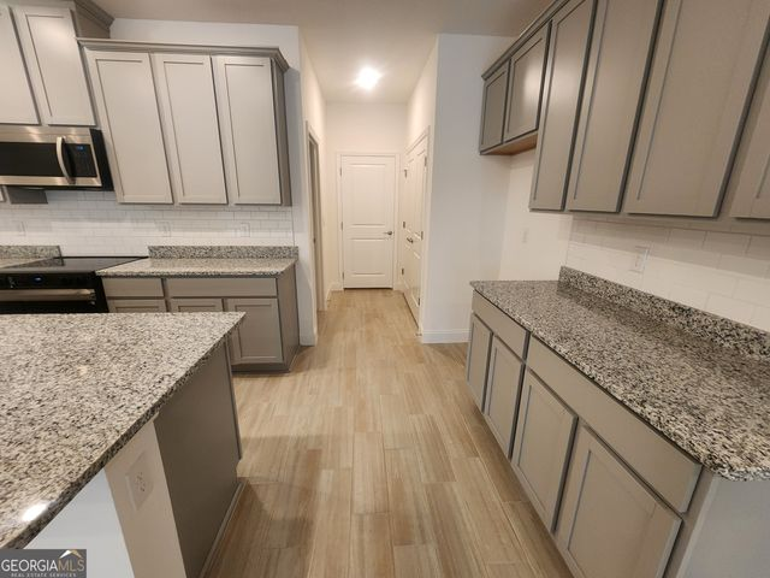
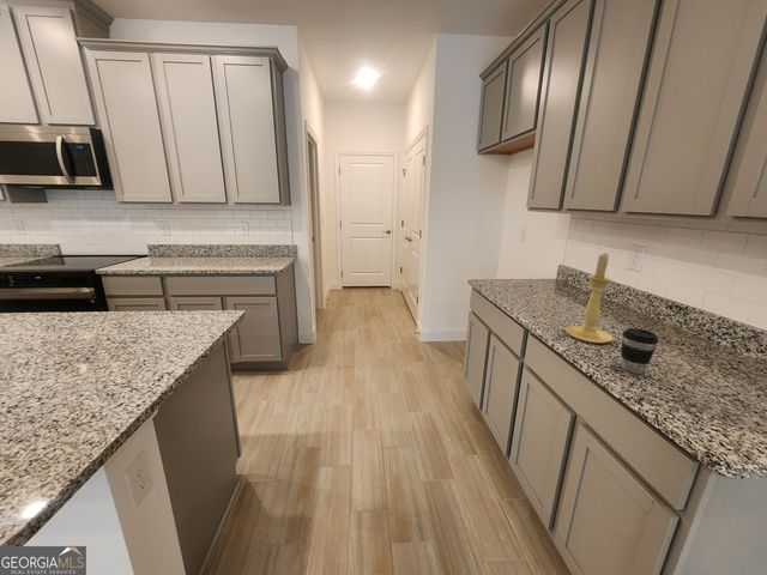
+ coffee cup (636, 351)
+ candle holder (596, 295)
